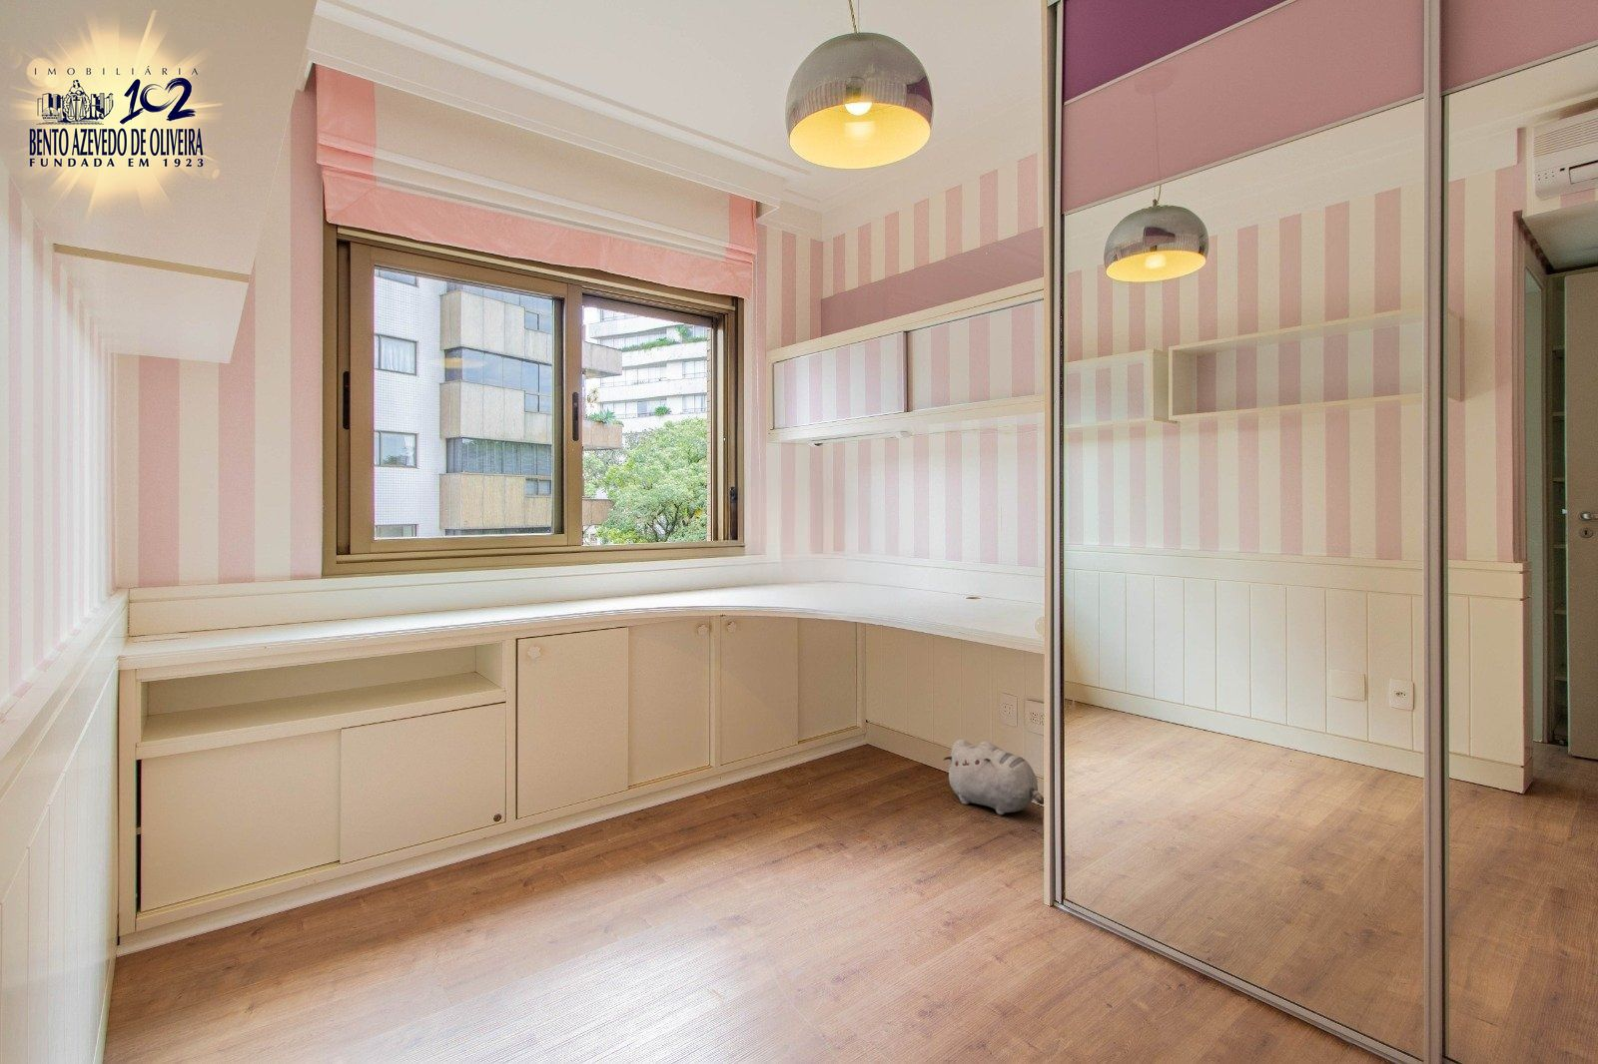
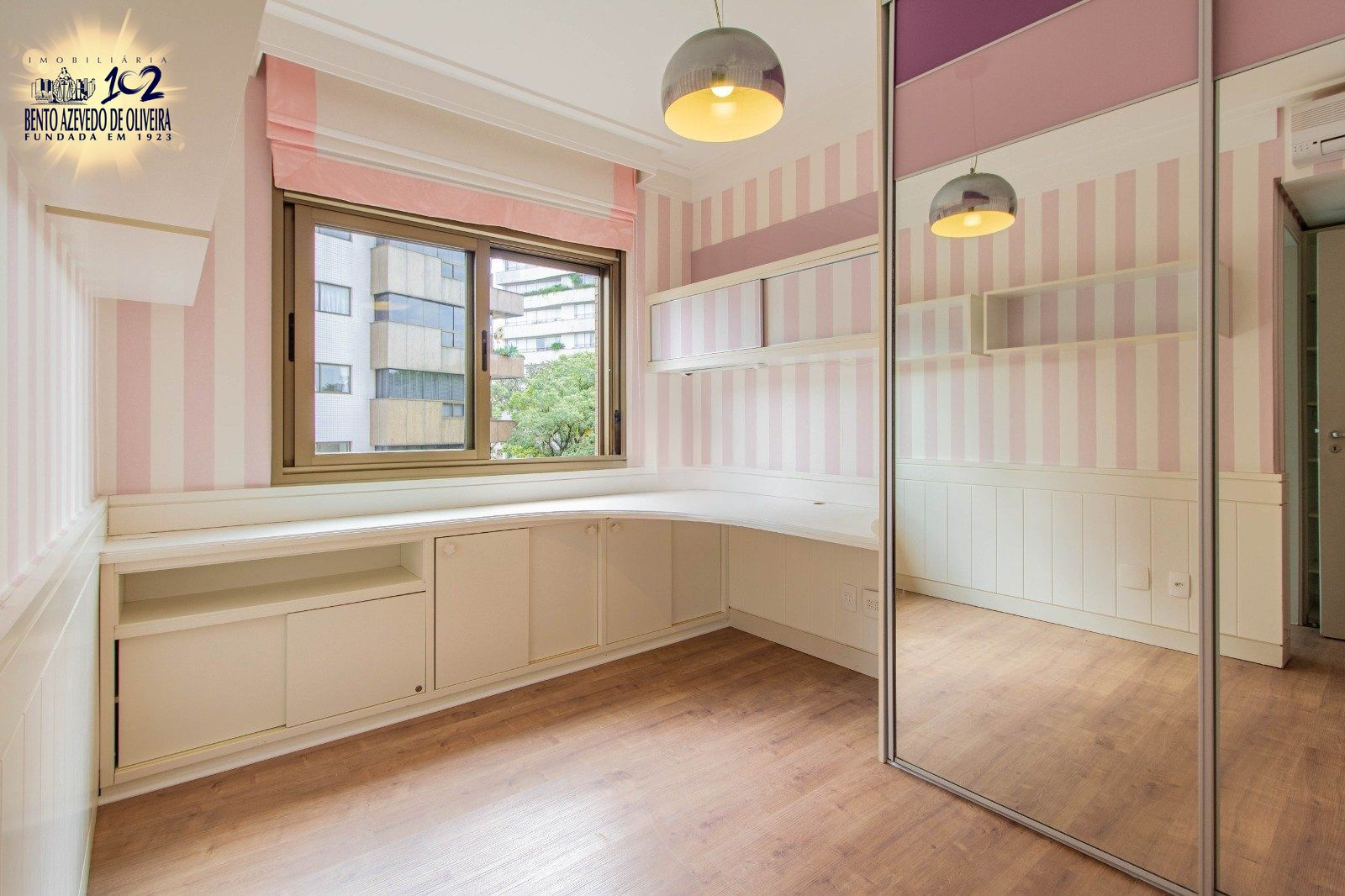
- plush toy (999, 774)
